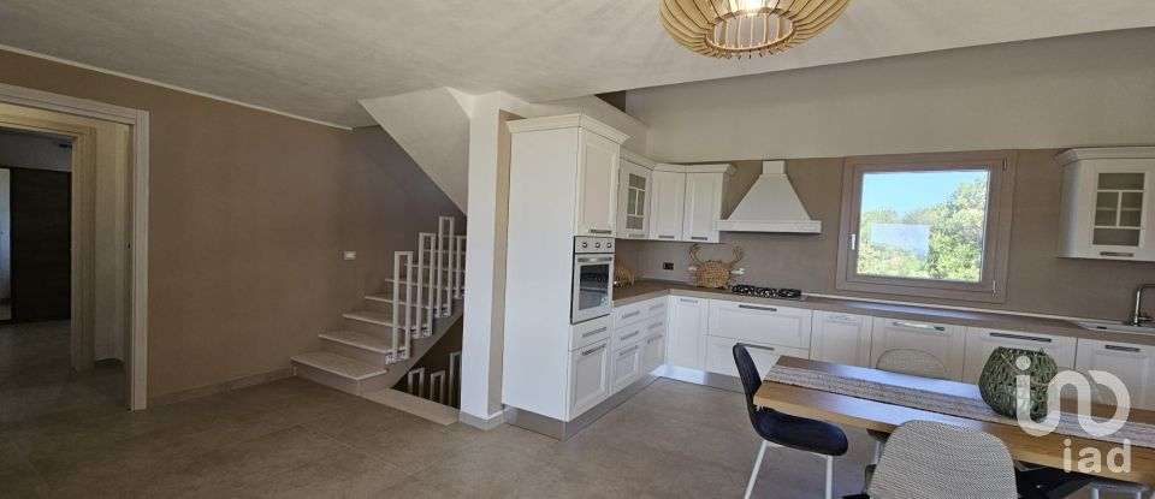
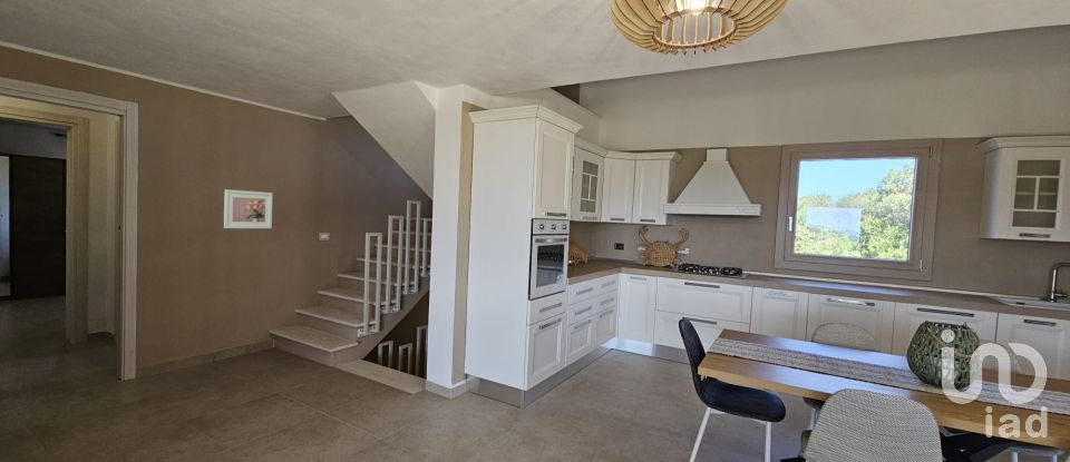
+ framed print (249, 209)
